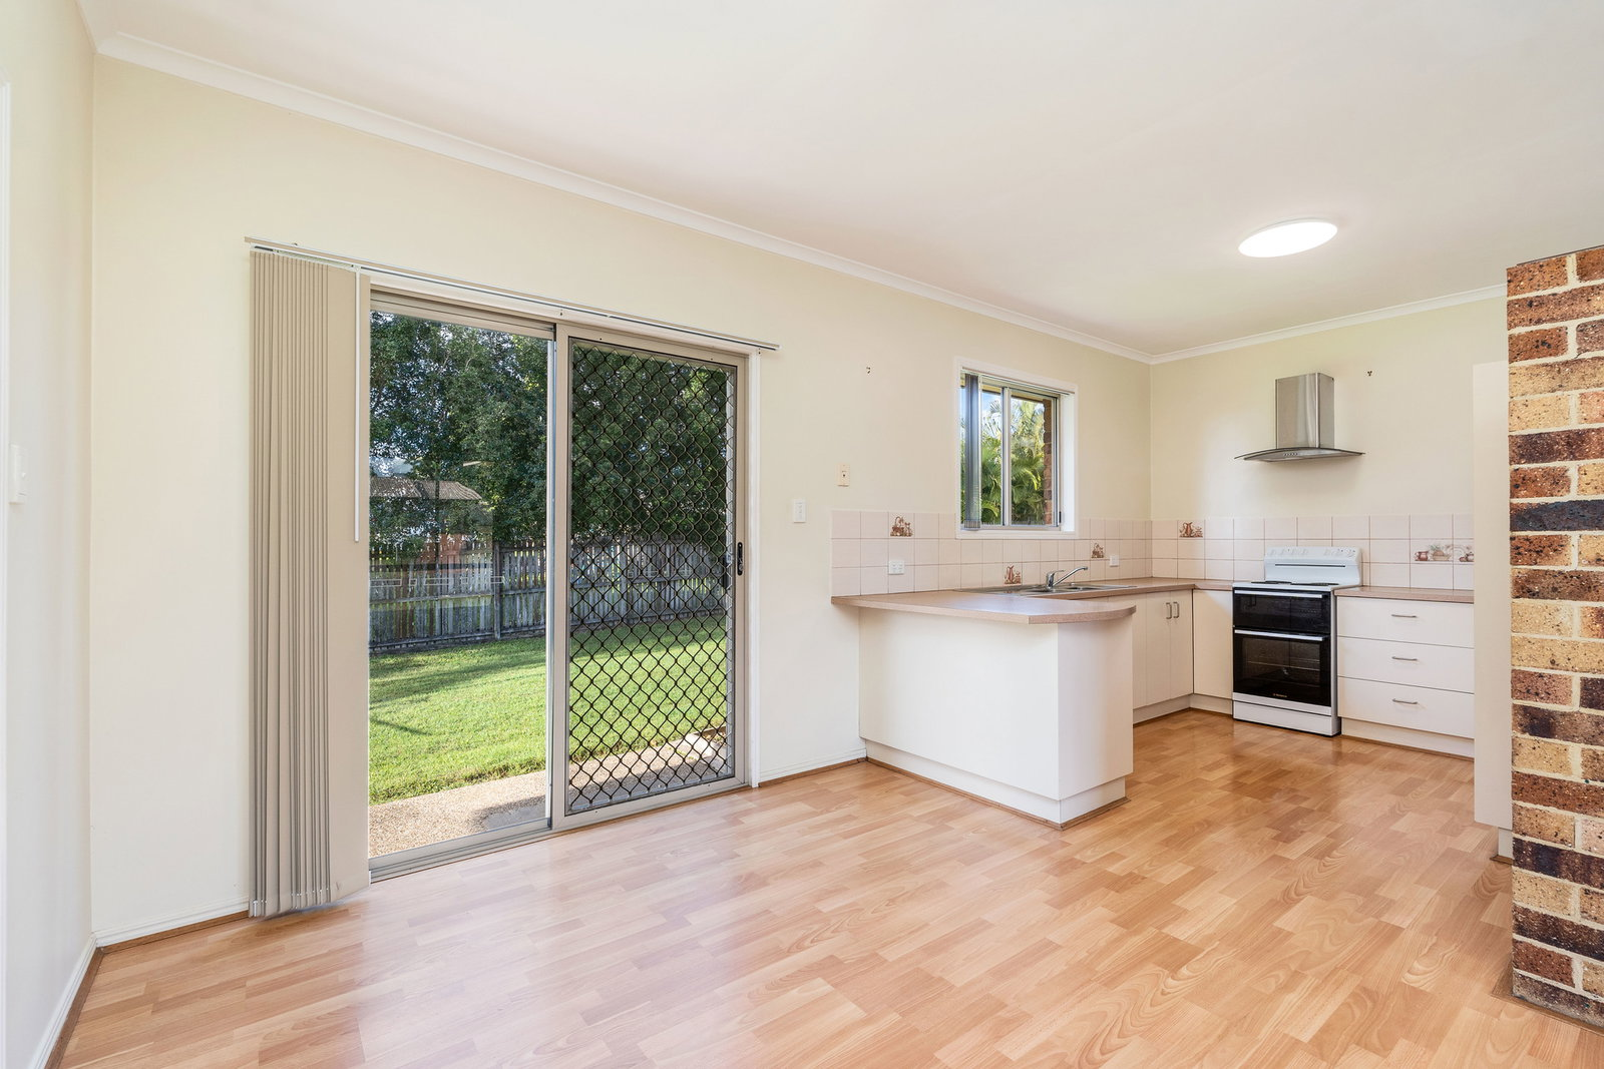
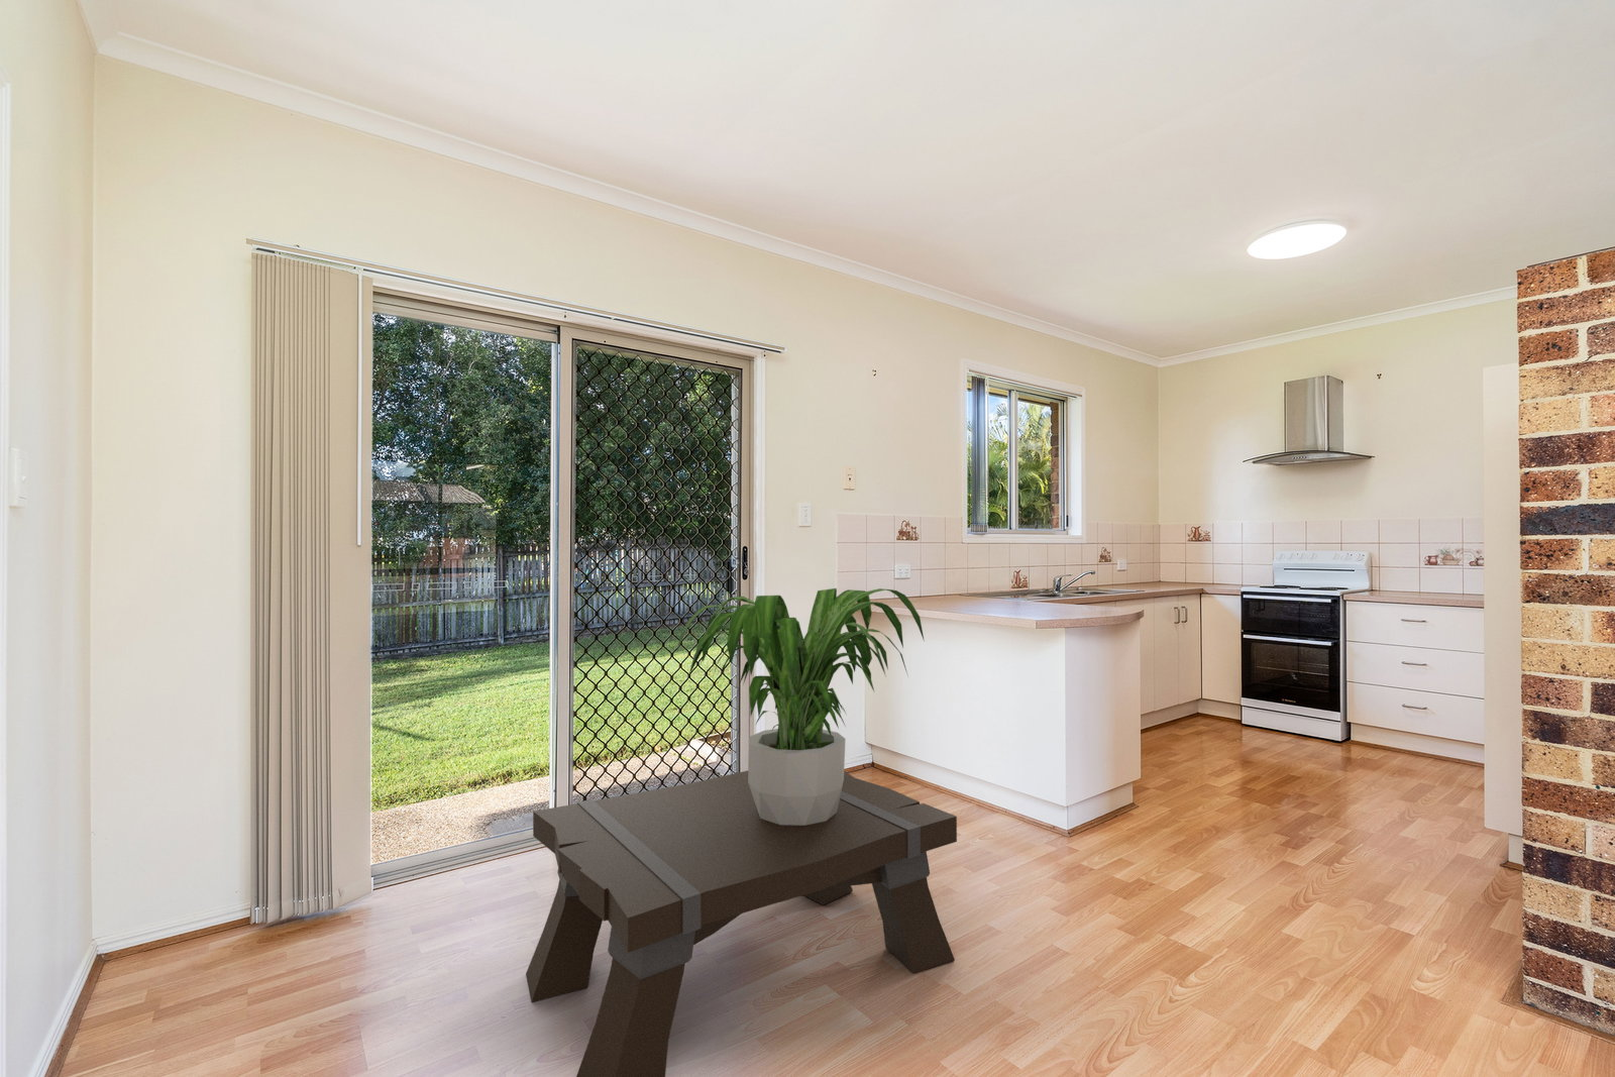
+ potted plant (806, 696)
+ coffee table (743, 889)
